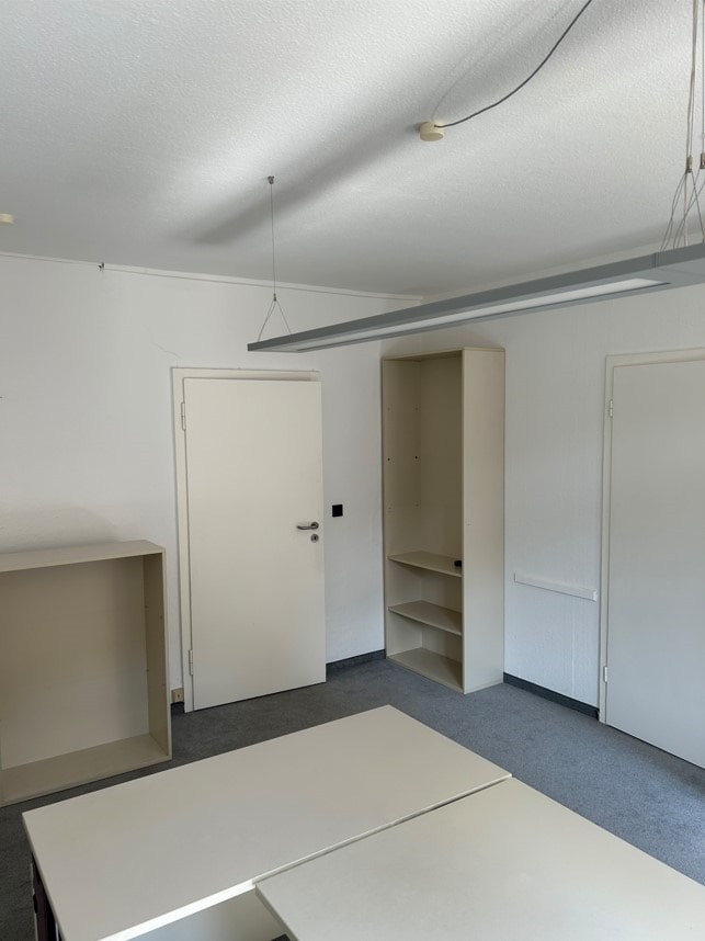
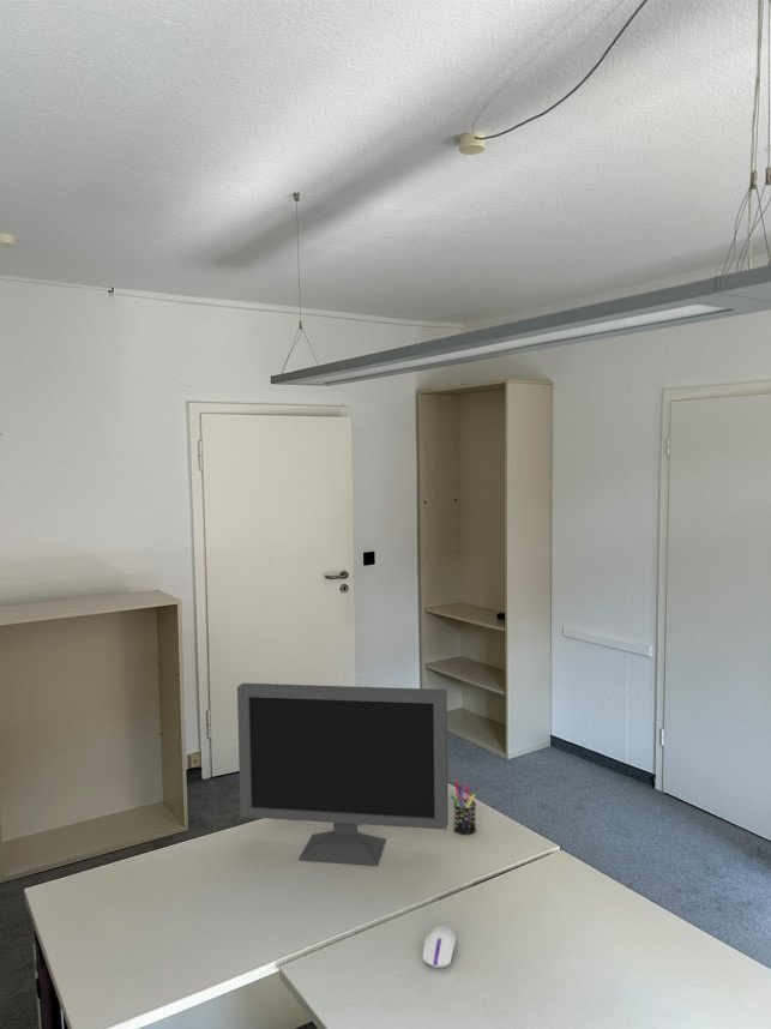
+ computer mouse (440, 943)
+ monitor (342, 769)
+ pen holder (462, 807)
